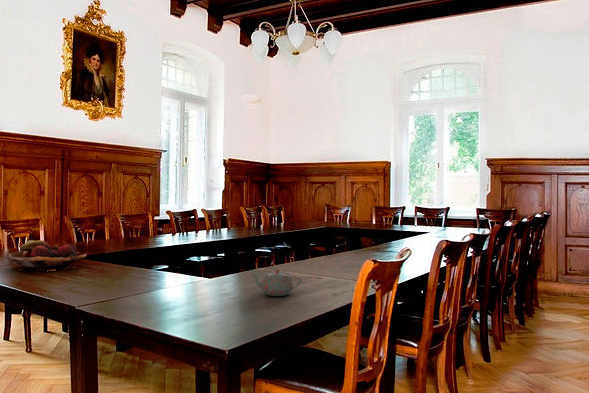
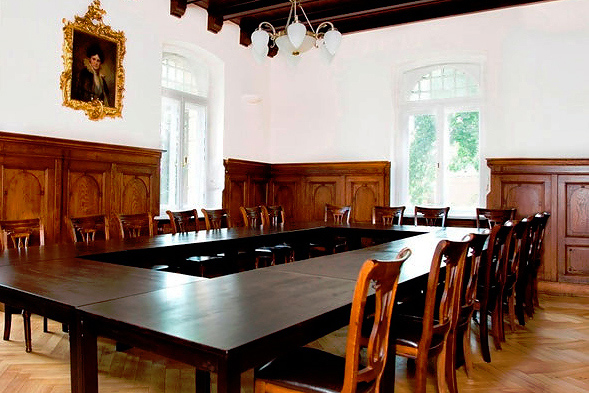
- fruit basket (44, 254)
- teapot (275, 281)
